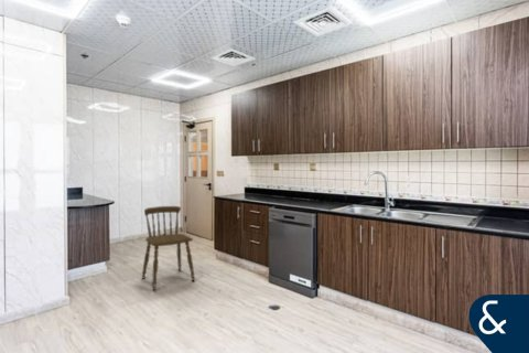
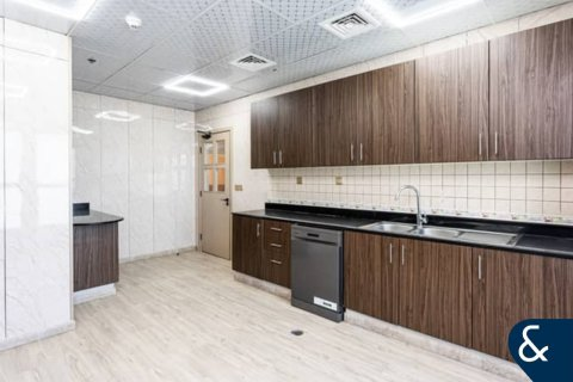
- dining chair (168, 244)
